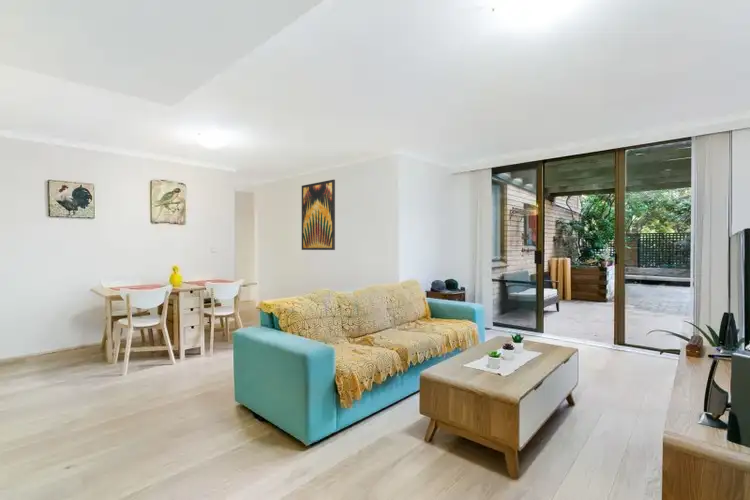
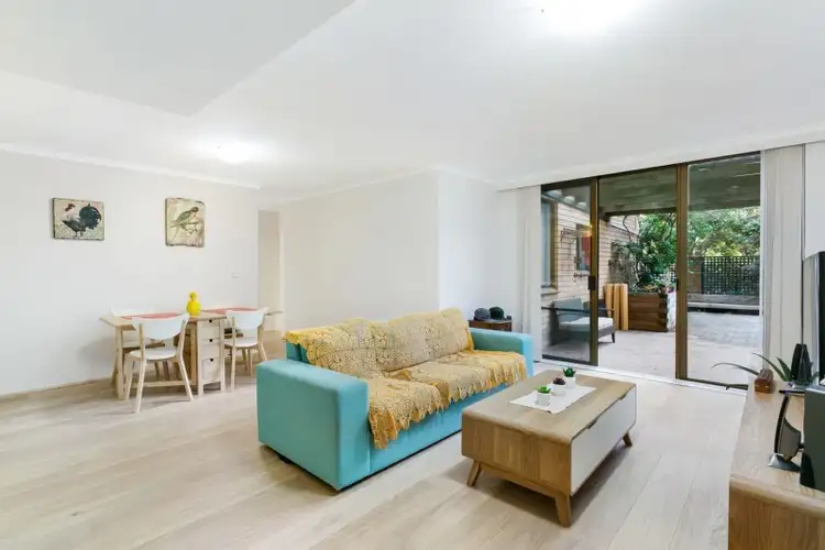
- wall art (317, 216)
